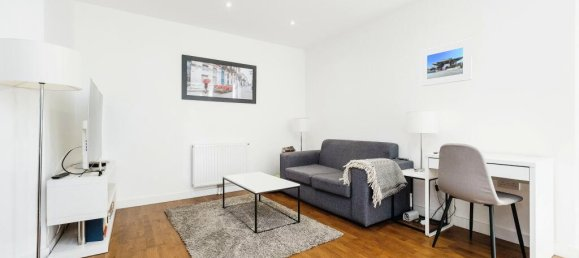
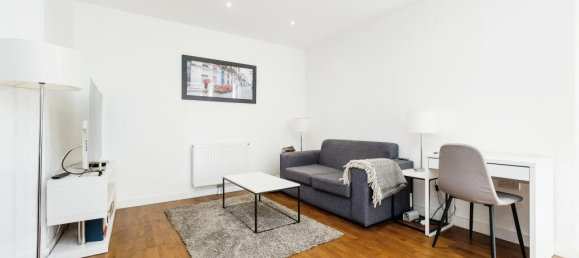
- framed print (444, 64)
